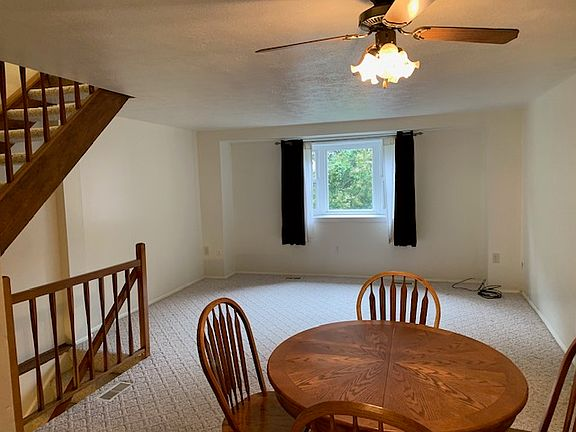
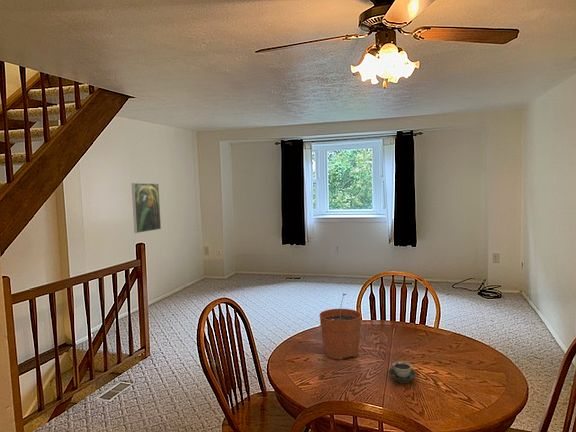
+ cup (402, 372)
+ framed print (147, 207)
+ plant pot (340, 324)
